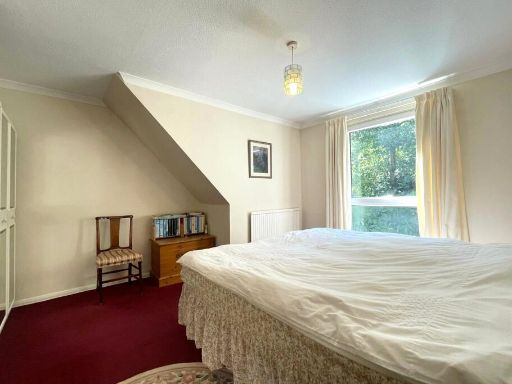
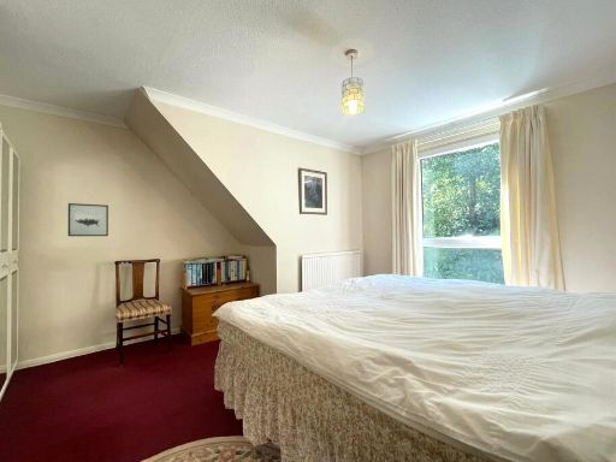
+ wall art (88, 220)
